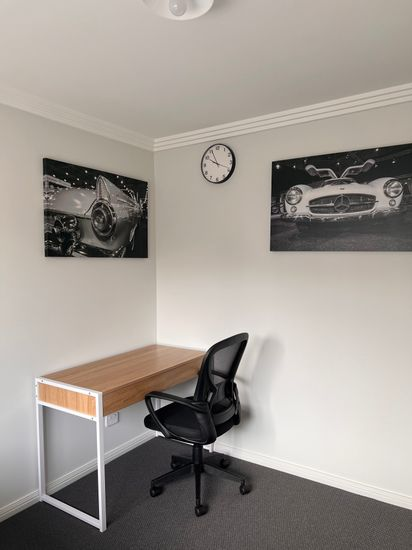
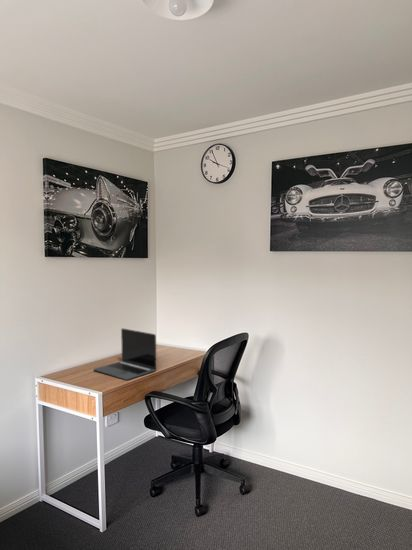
+ laptop (124, 352)
